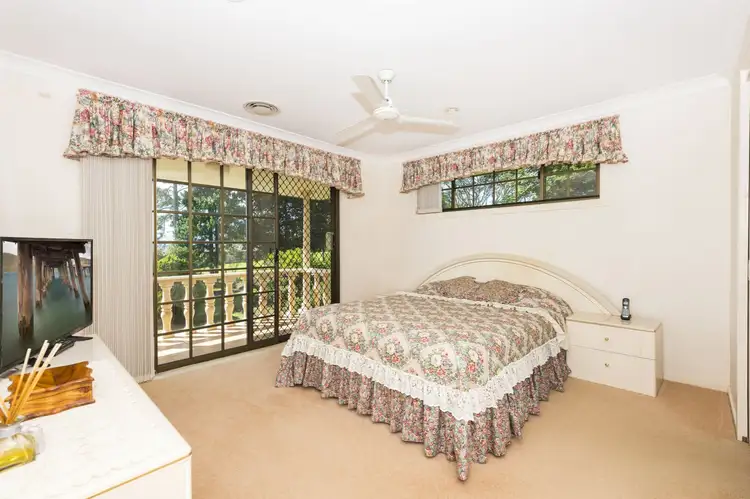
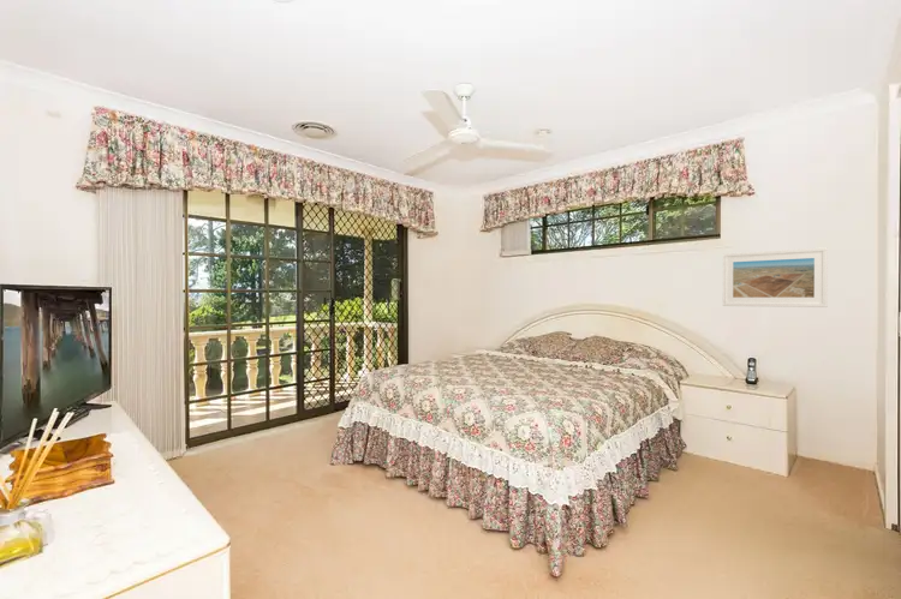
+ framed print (771, 278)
